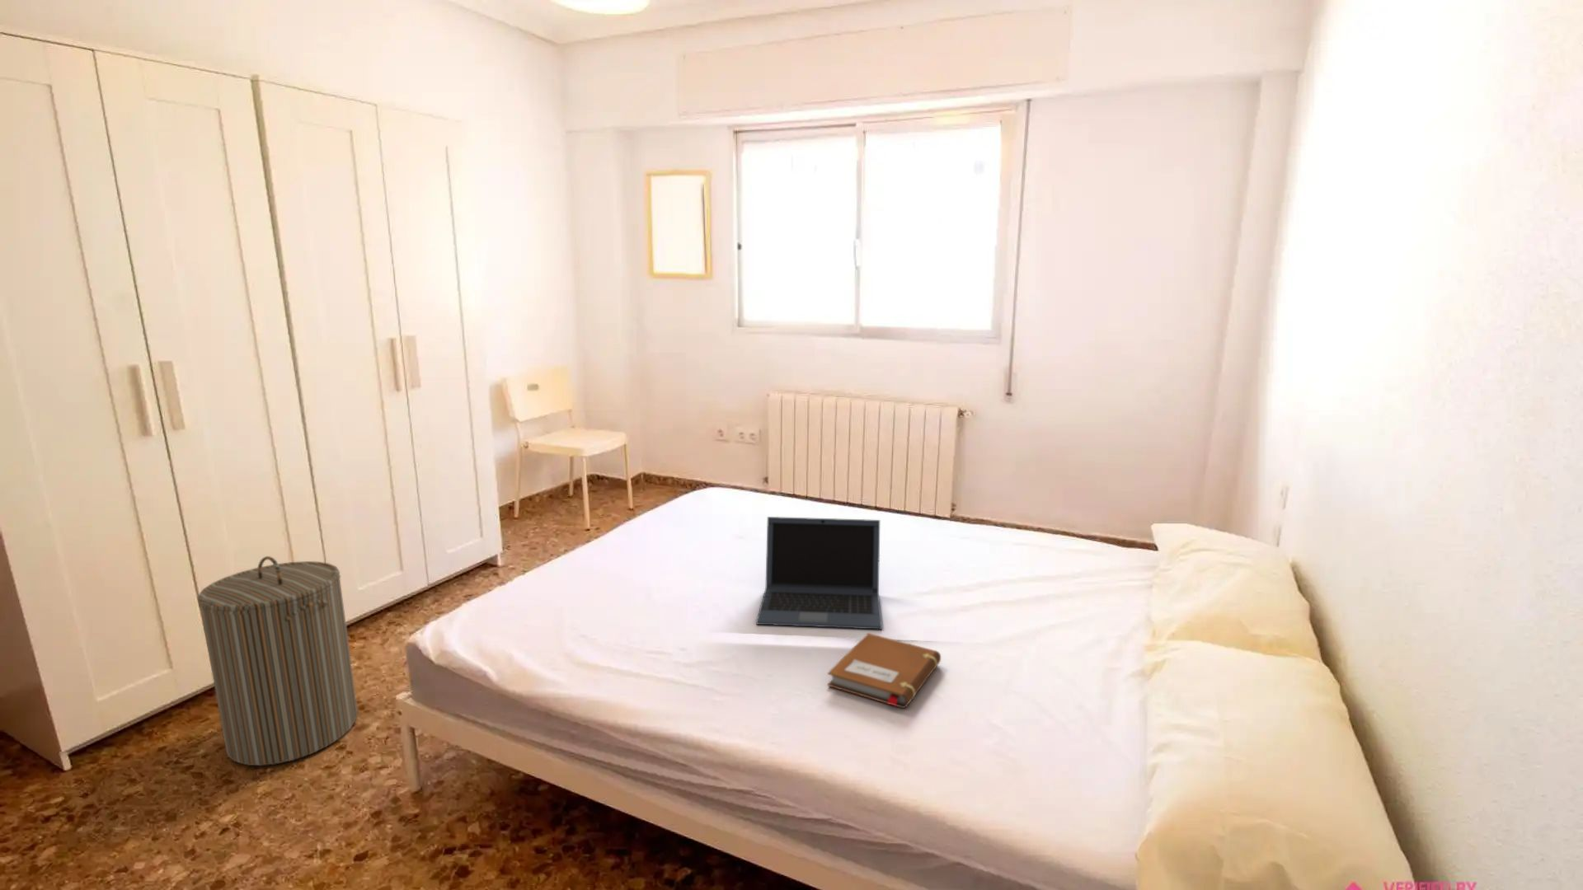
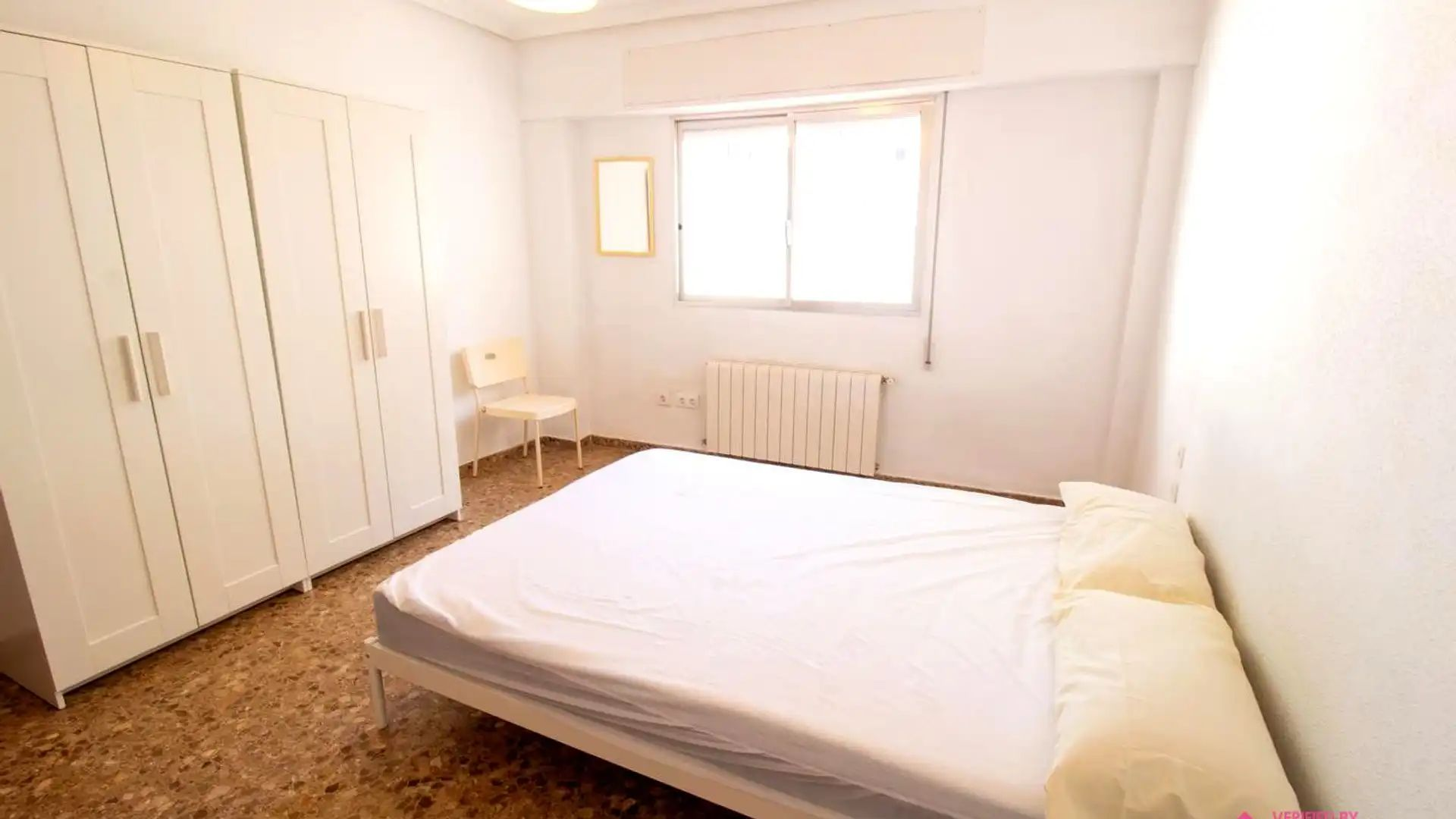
- laptop (821, 568)
- laundry hamper (282, 647)
- notebook (885, 669)
